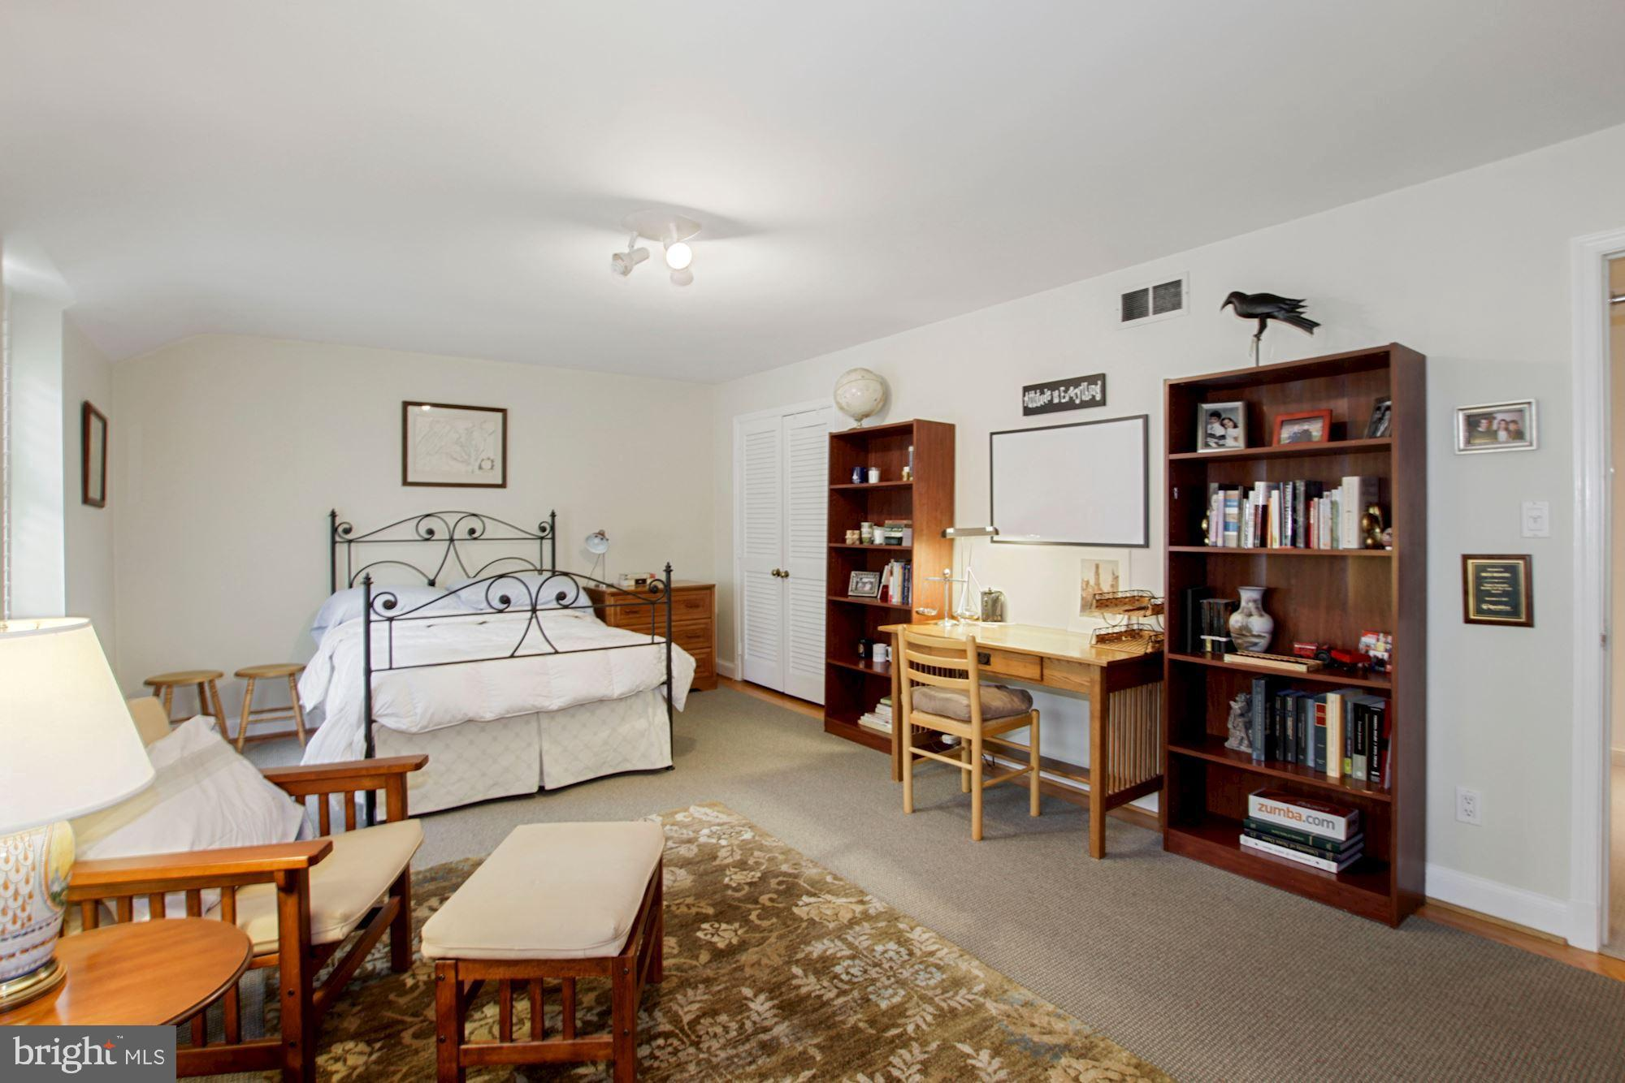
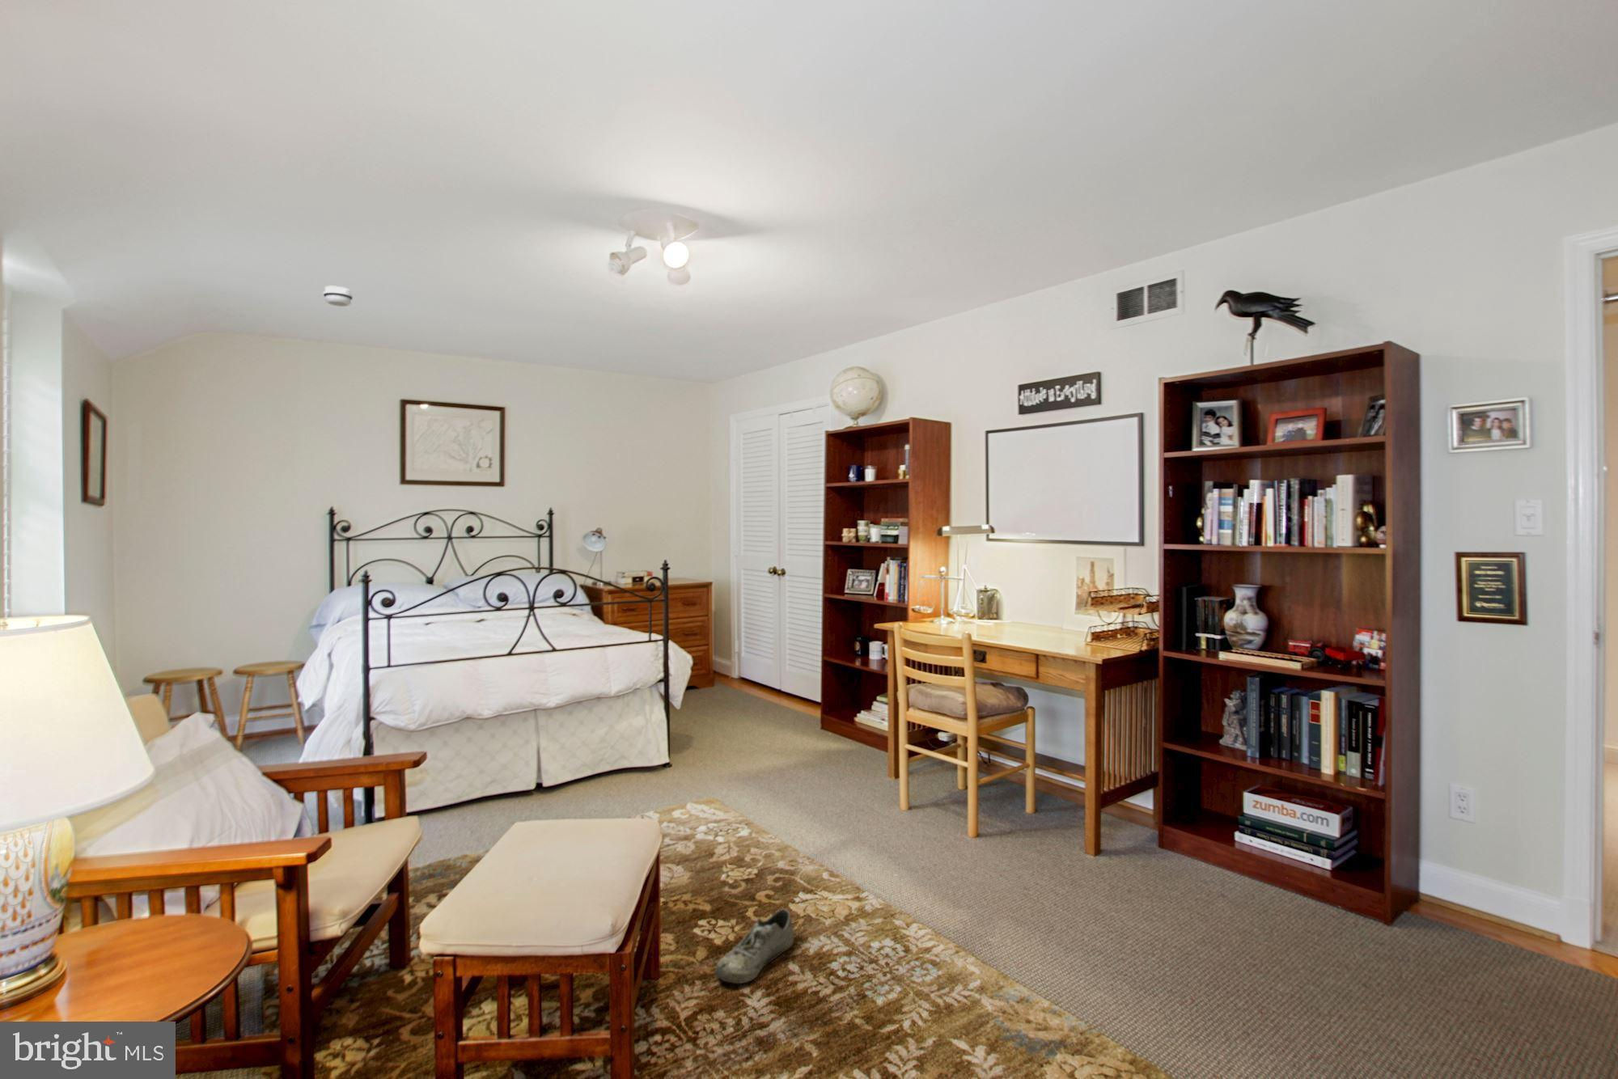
+ shoe (756, 943)
+ smoke detector (337, 296)
